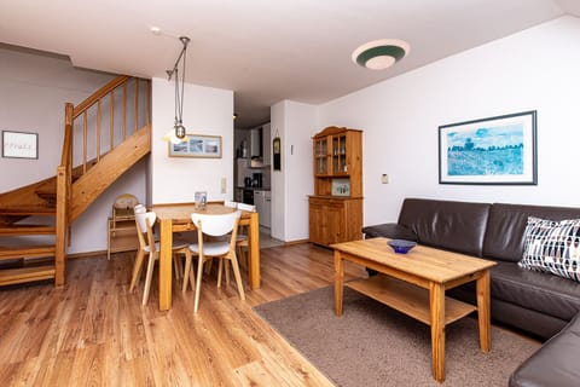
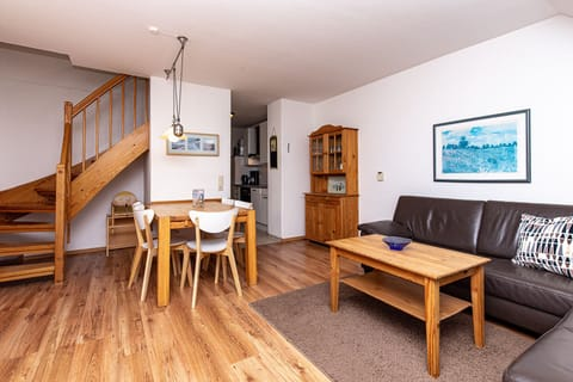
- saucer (379, 60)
- wall art (21, 145)
